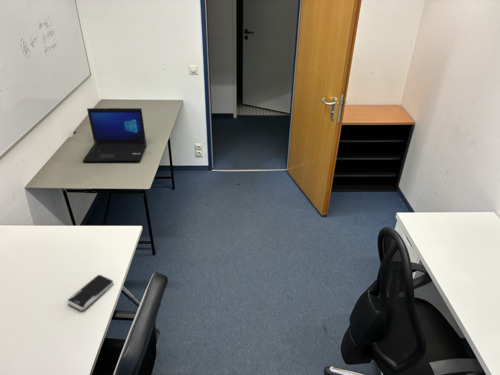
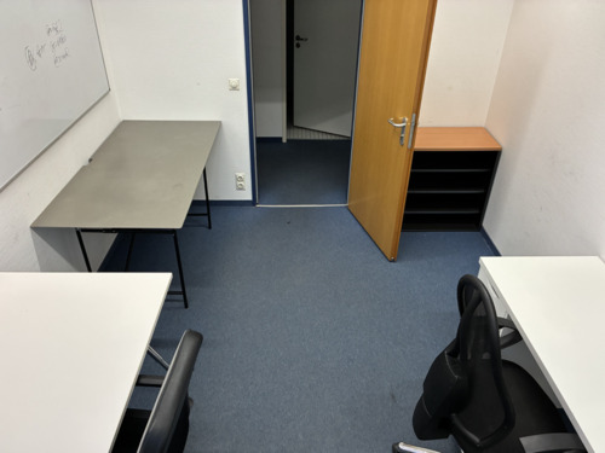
- smartphone (91, 291)
- laptop (113, 134)
